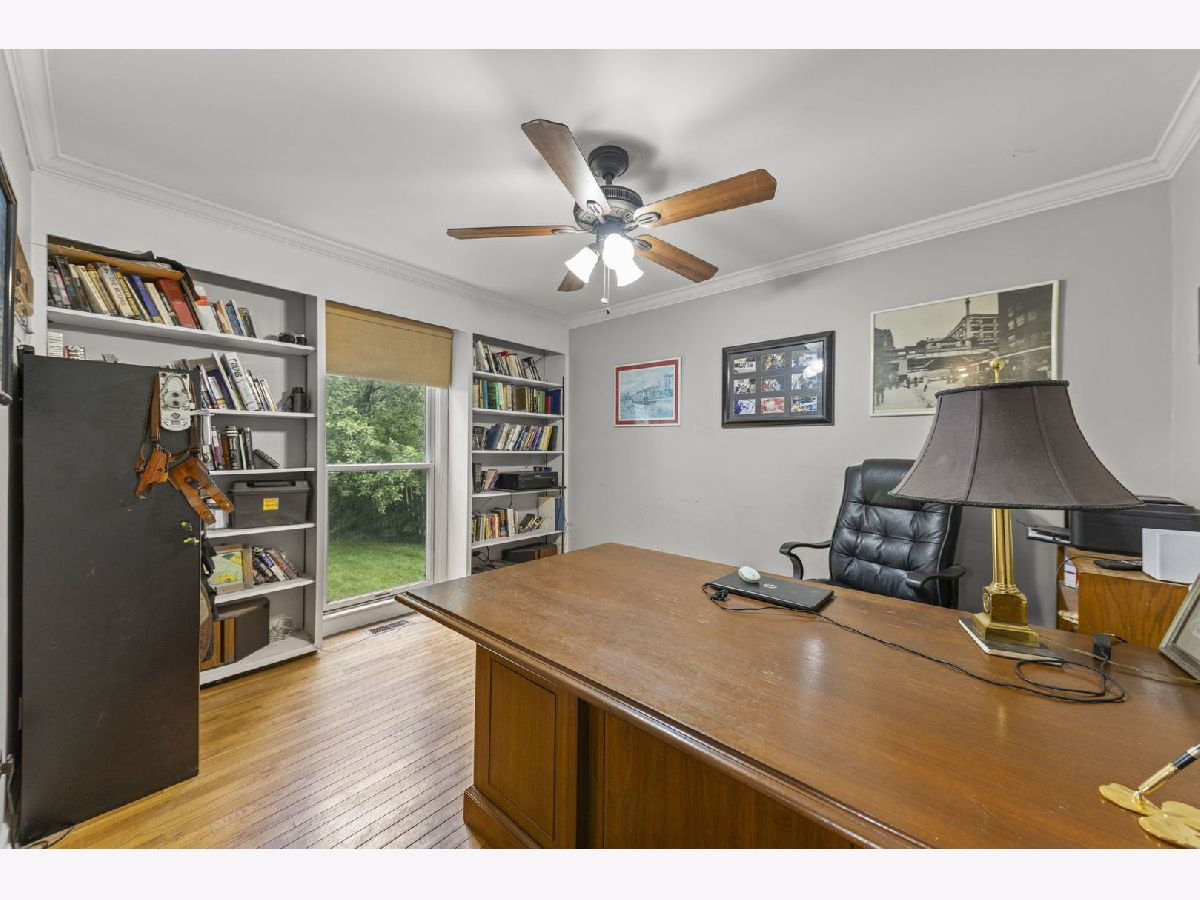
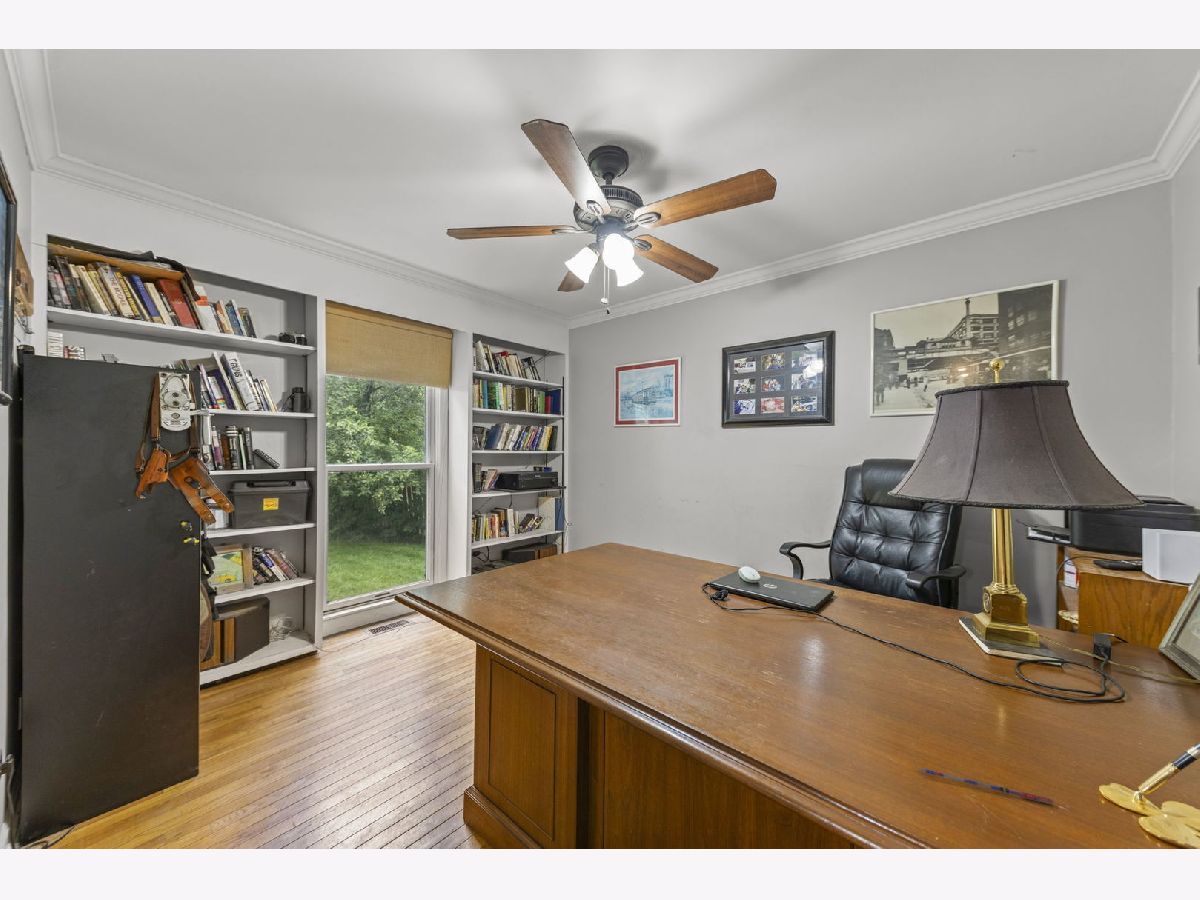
+ pen (982, 784)
